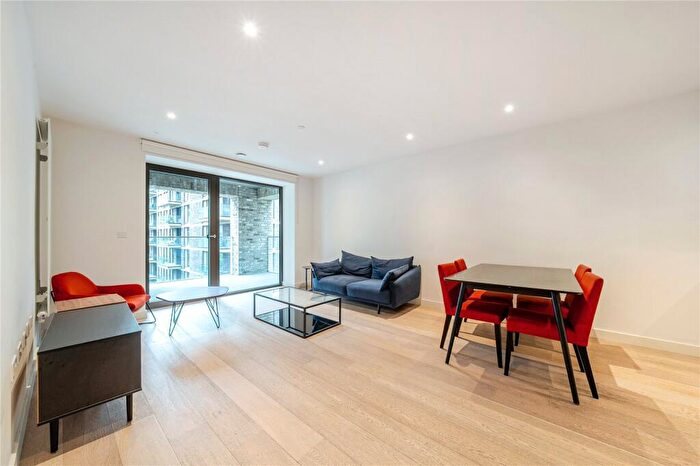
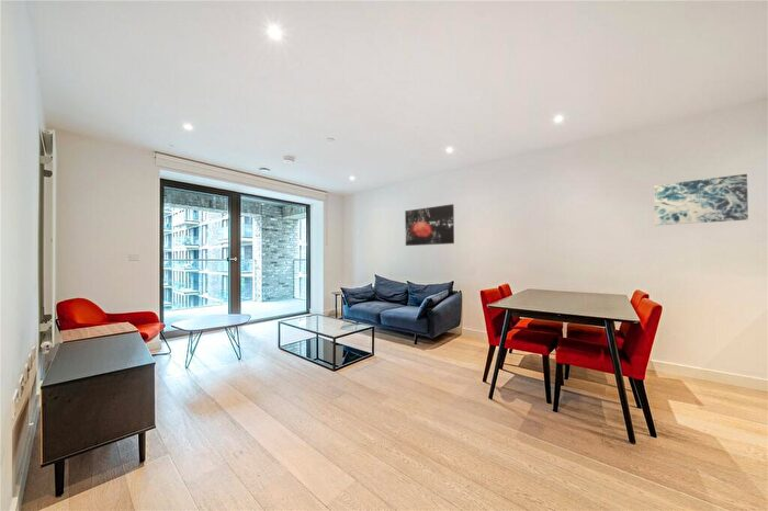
+ wall art (428, 226)
+ wall art (697, 201)
